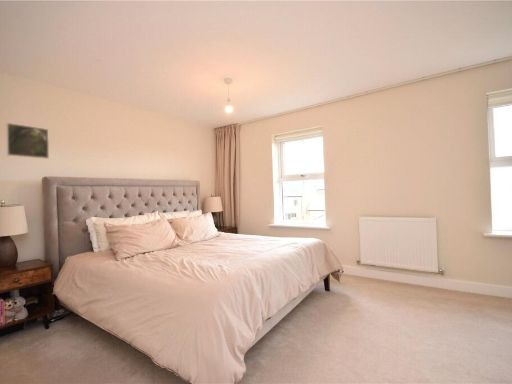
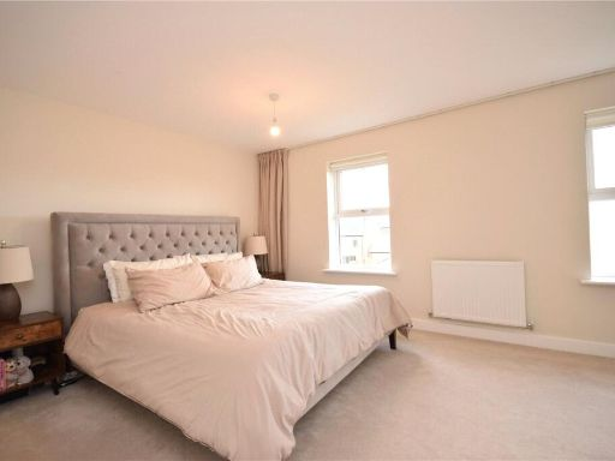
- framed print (28, 141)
